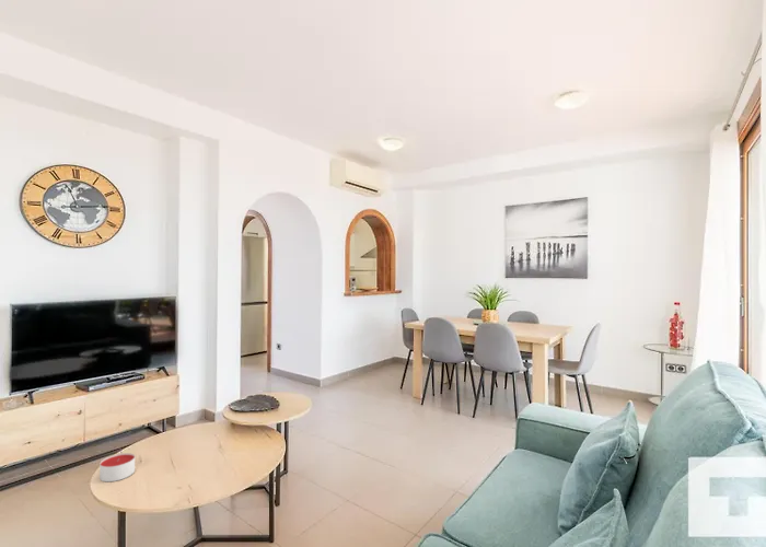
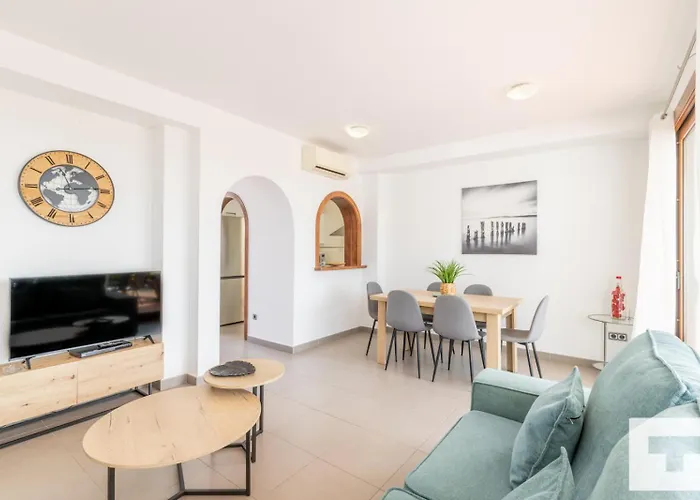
- candle (117, 466)
